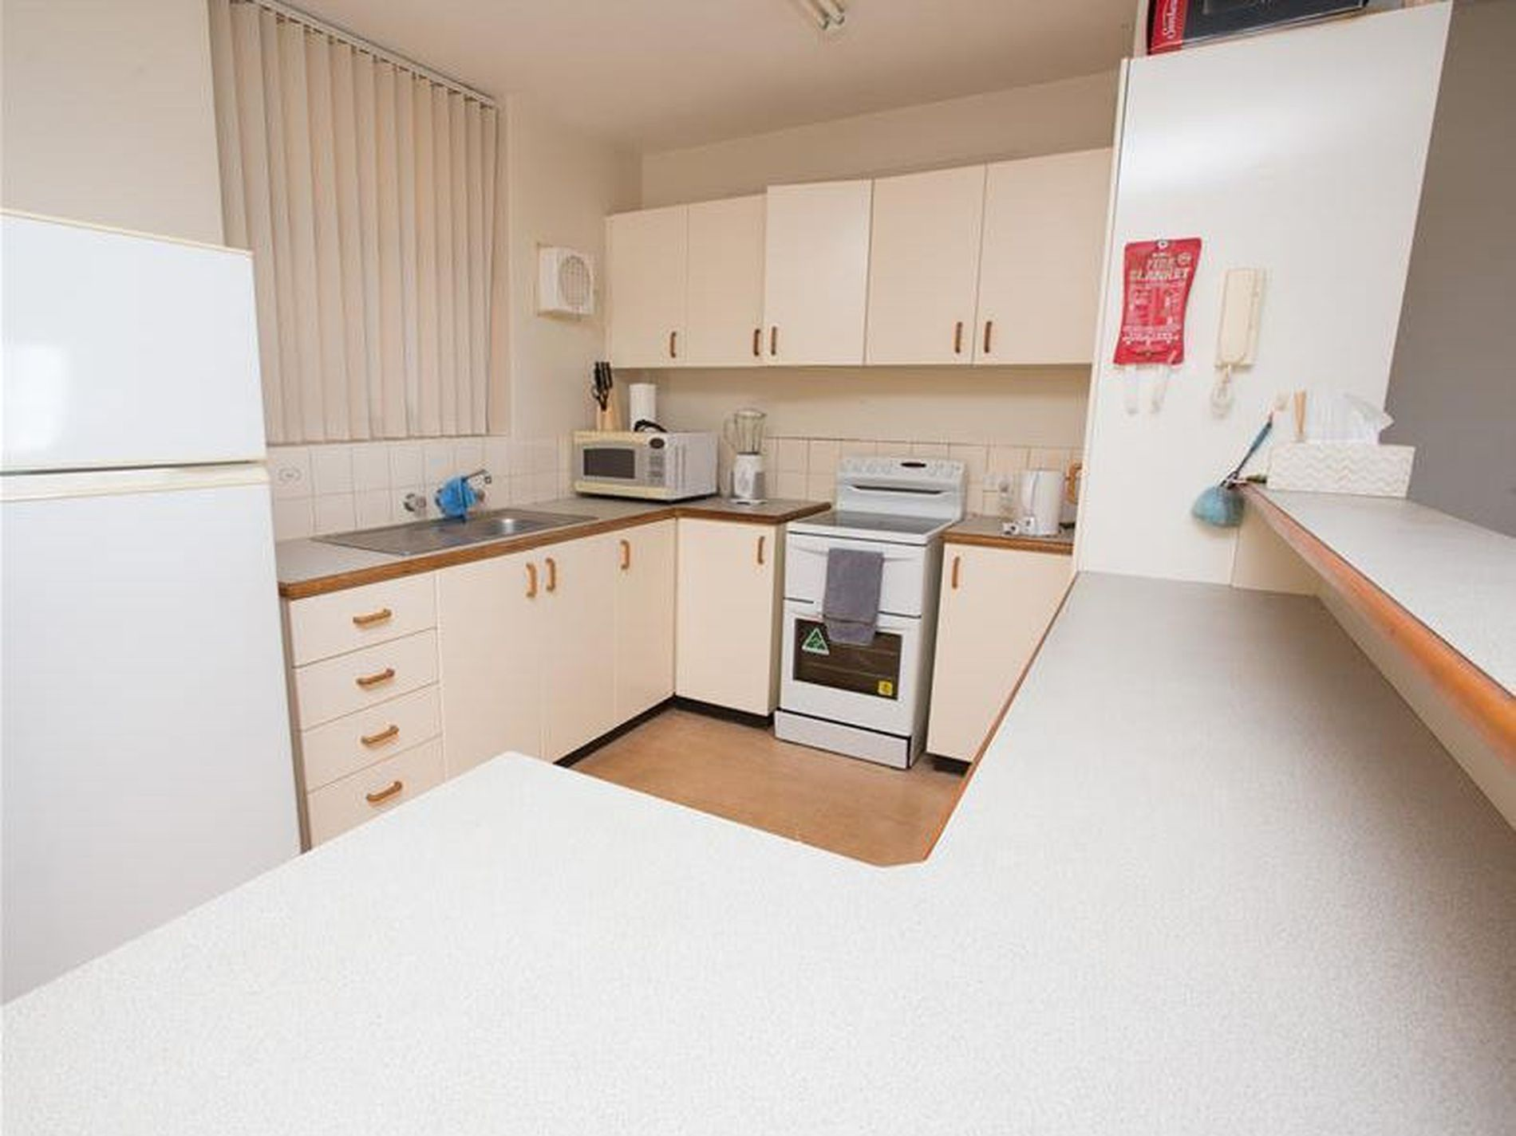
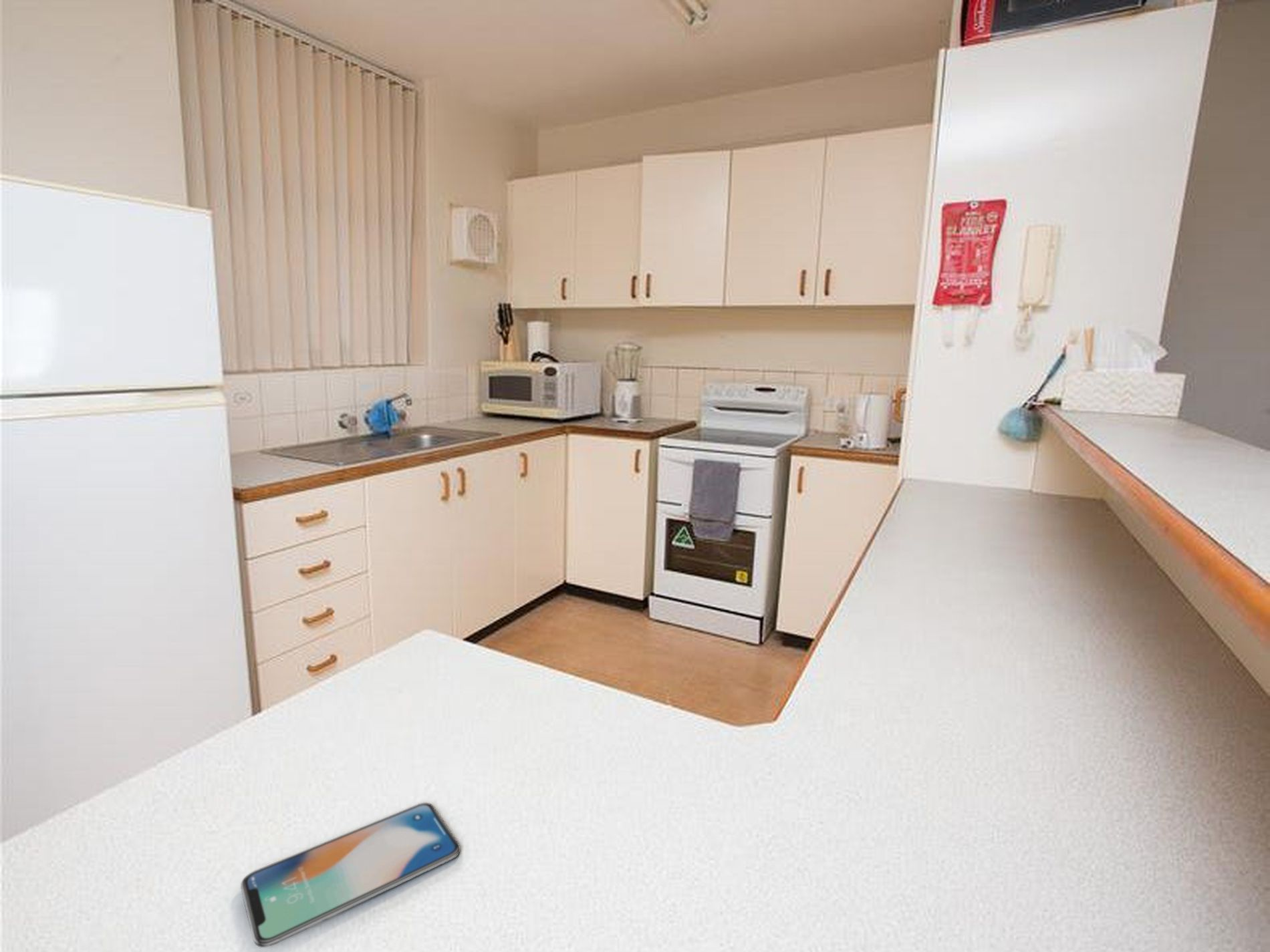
+ smartphone (356, 864)
